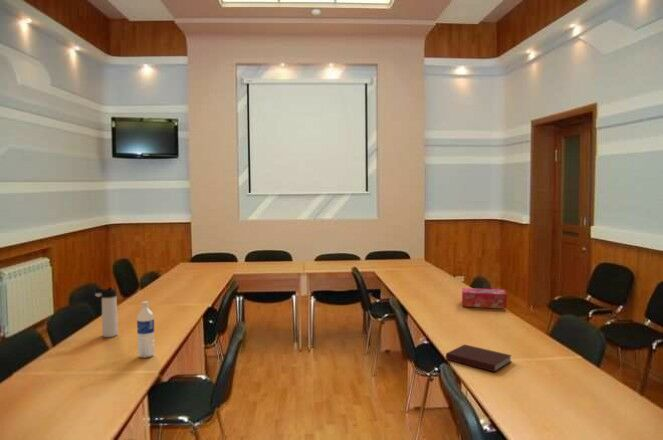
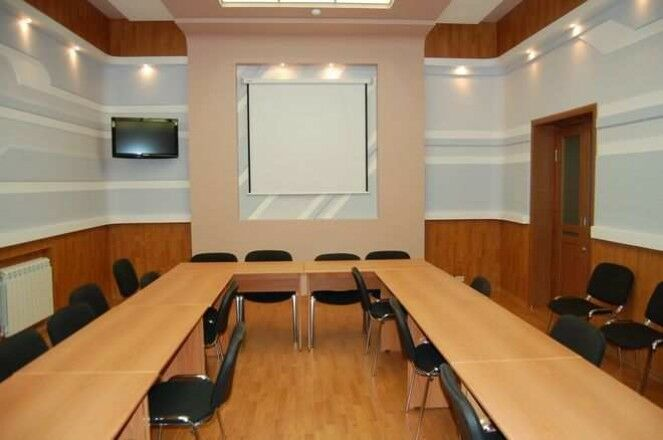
- water bottle (145, 329)
- notebook (478, 357)
- tissue box (483, 297)
- thermos bottle (105, 312)
